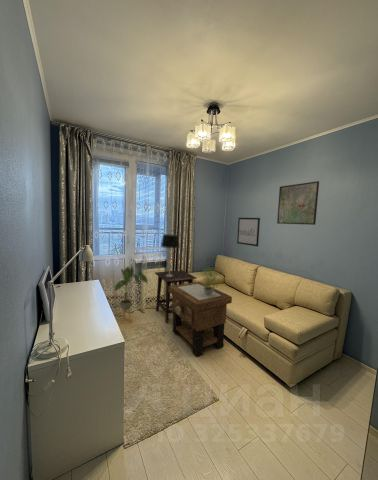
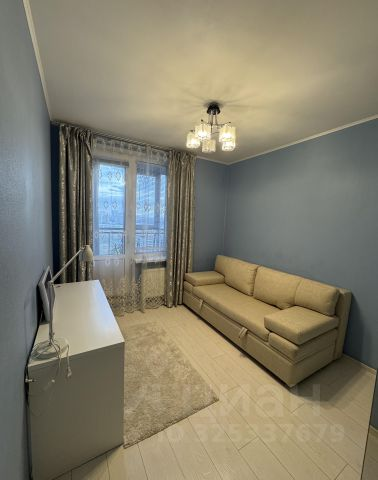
- potted plant (211, 279)
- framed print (296, 204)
- side table (196, 315)
- wall art (247, 231)
- house plant (127, 292)
- table lamp (169, 248)
- side table (171, 298)
